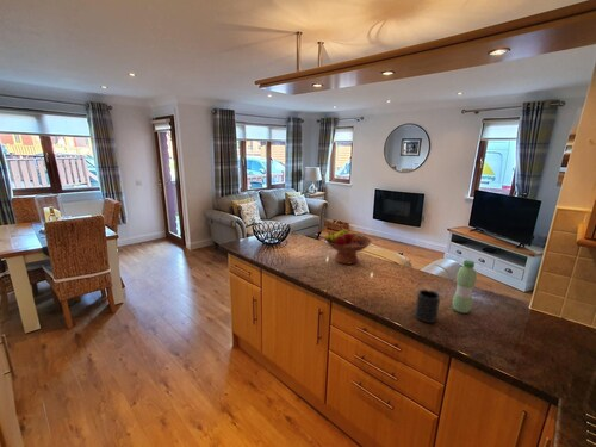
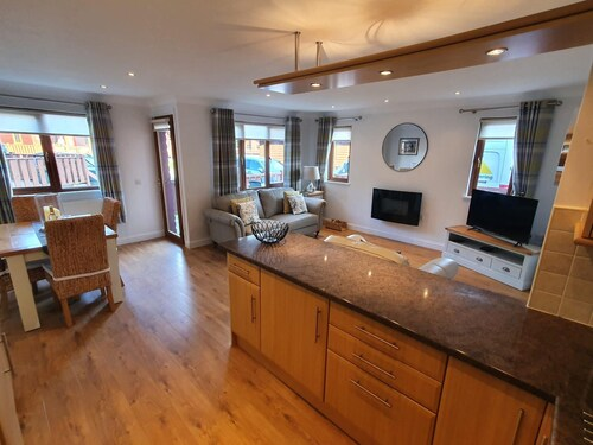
- mug (428, 304)
- water bottle (465, 286)
- fruit bowl (347, 246)
